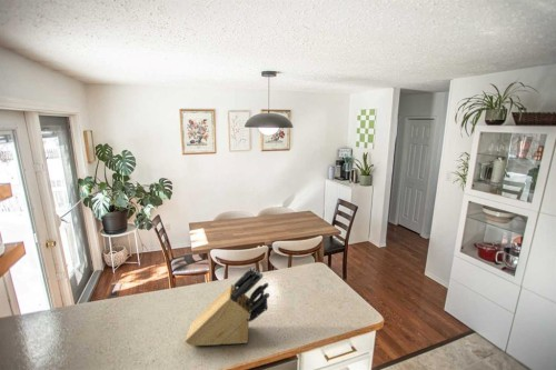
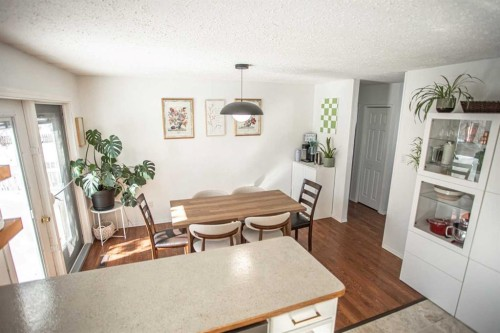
- knife block (228, 303)
